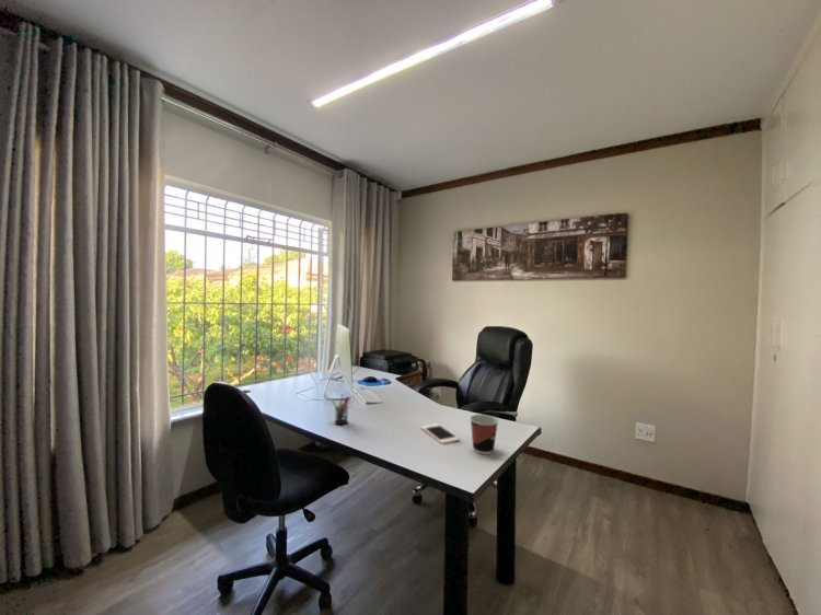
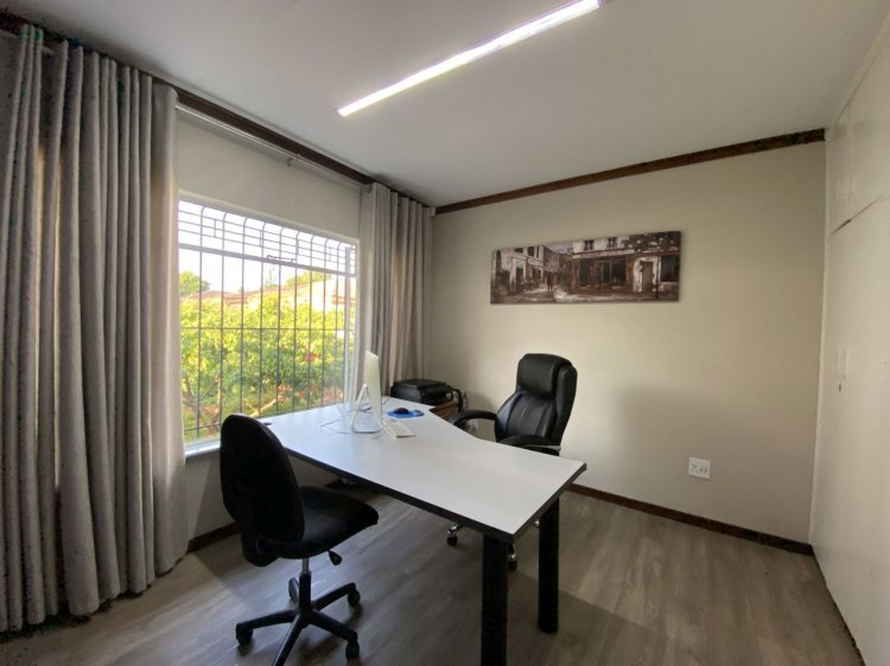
- cup (483, 434)
- cell phone (439, 432)
- pen holder (339, 408)
